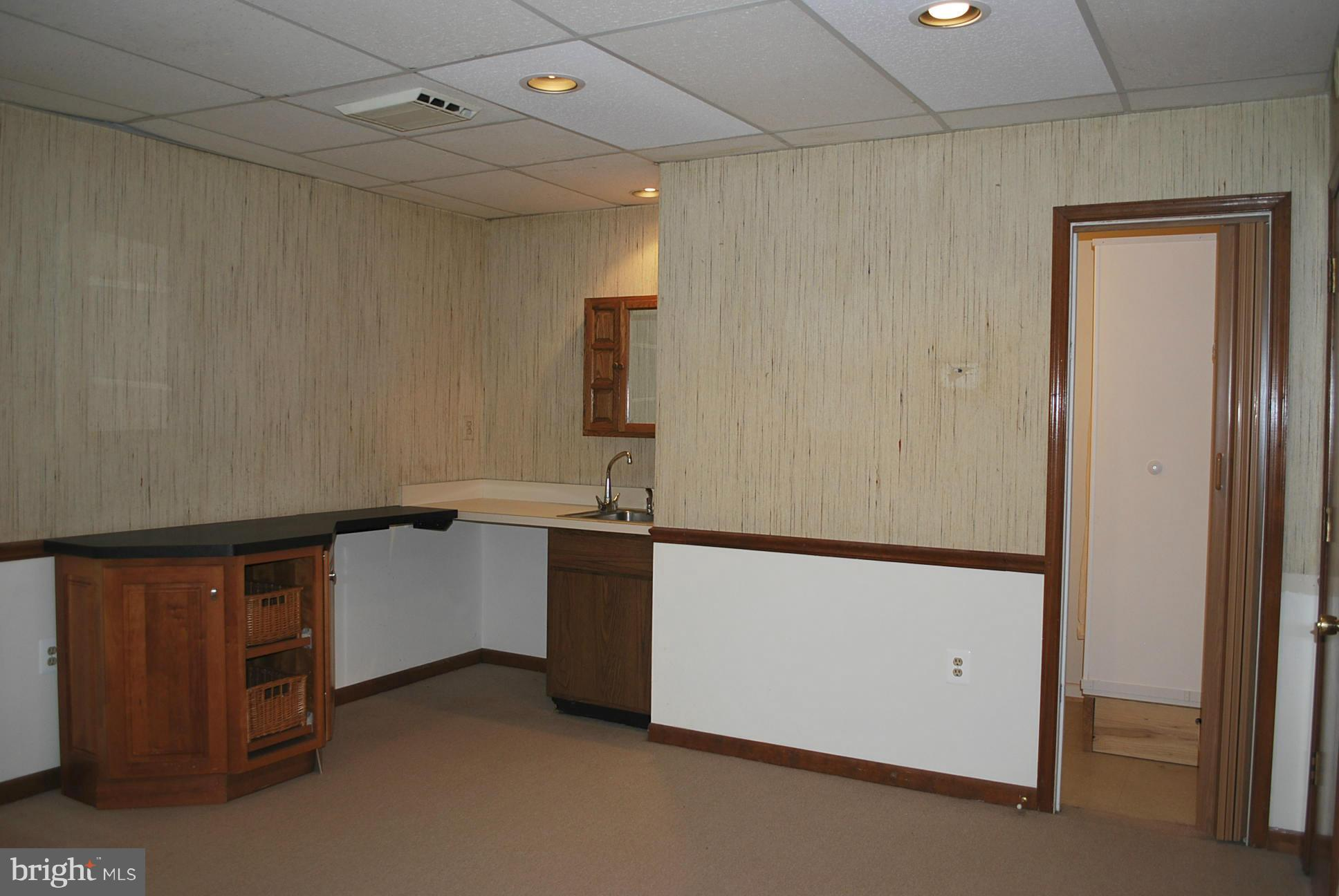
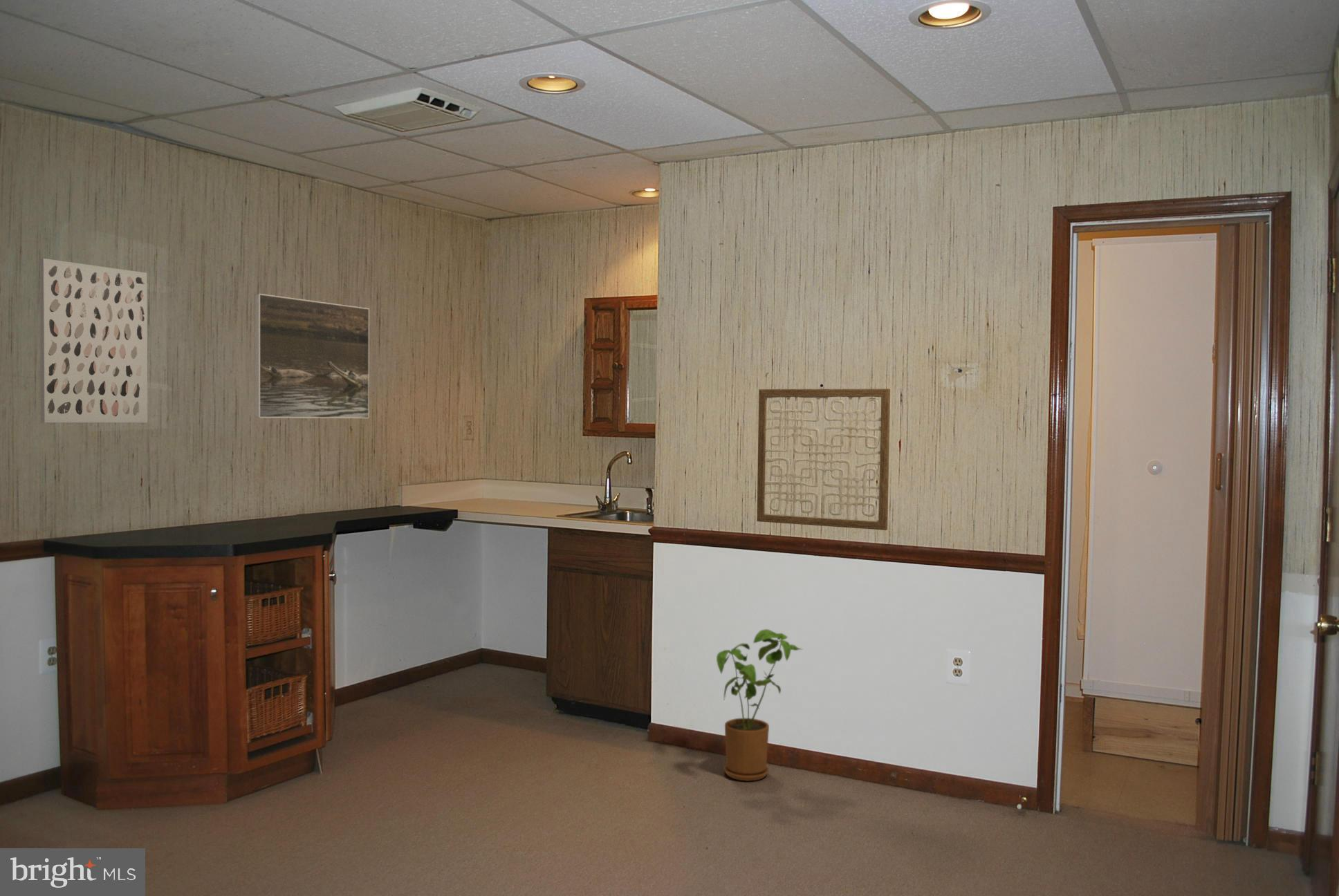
+ wall art (96, 344)
+ house plant (748, 703)
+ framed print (315, 360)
+ wall art (821, 454)
